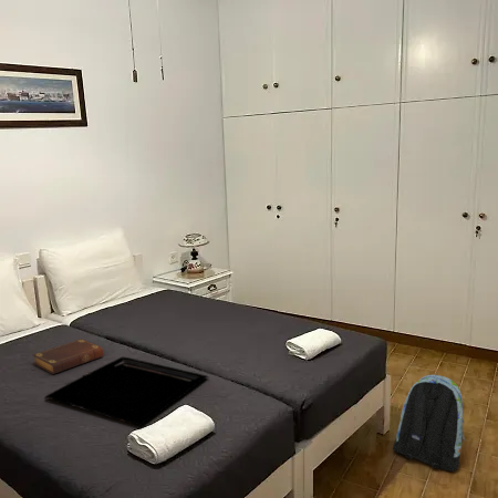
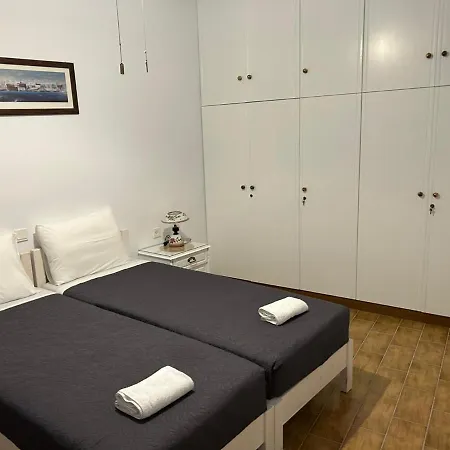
- tray (128, 386)
- backpack (432, 415)
- book (69, 355)
